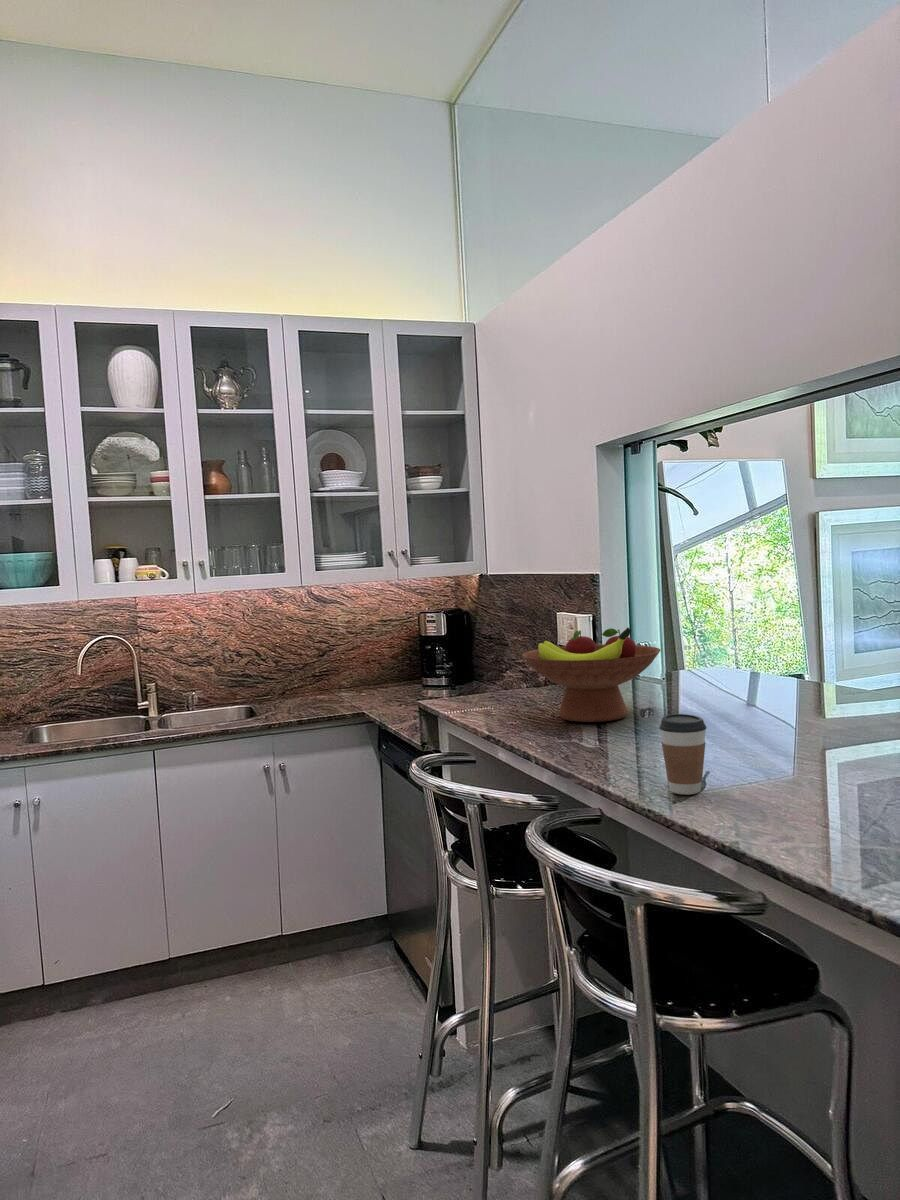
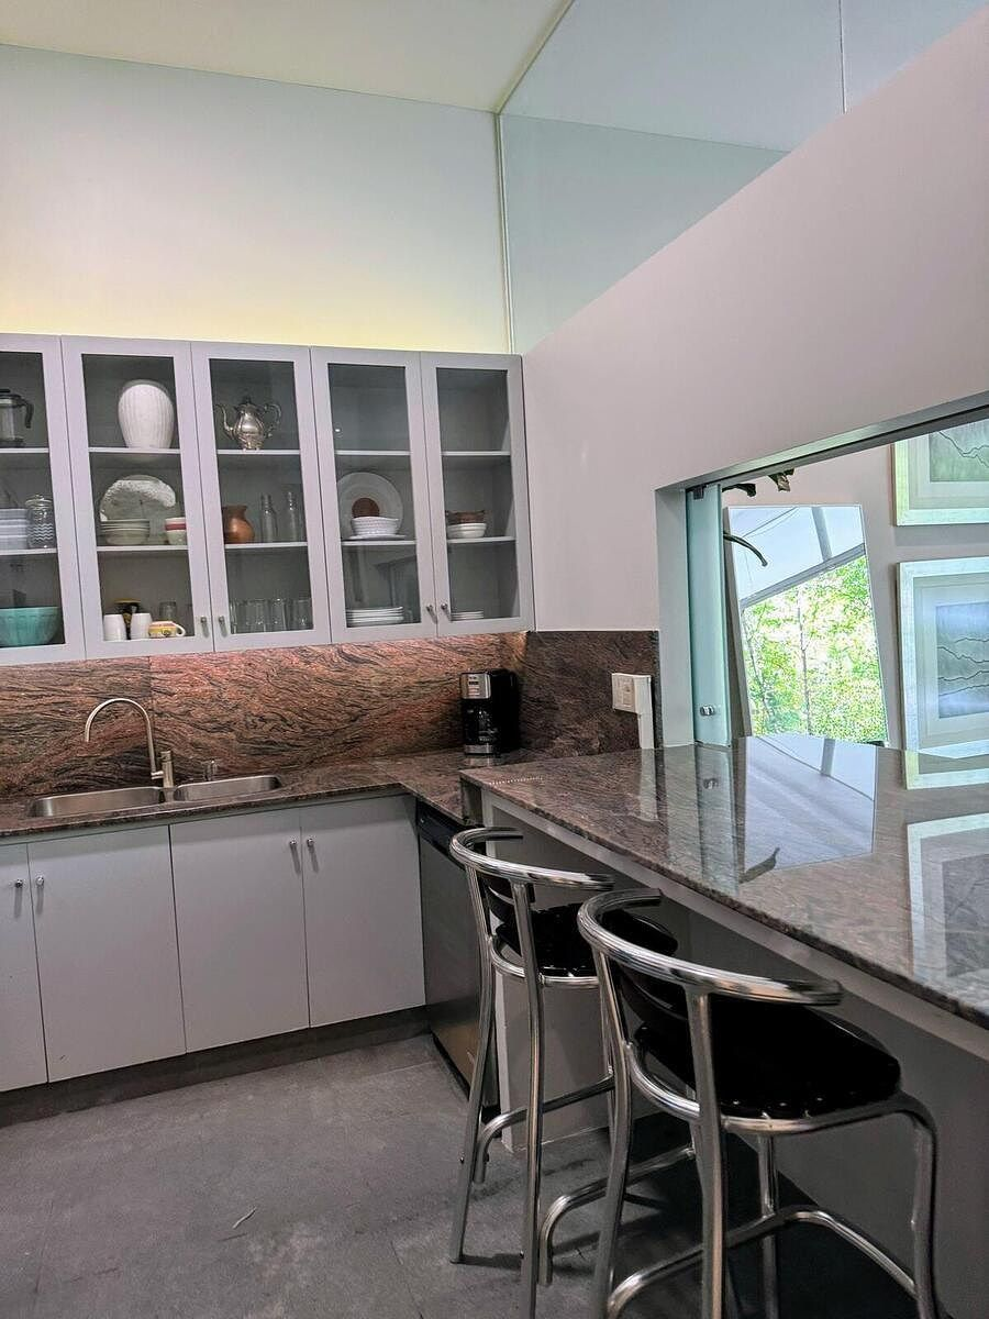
- coffee cup (683, 754)
- fruit bowl (591, 671)
